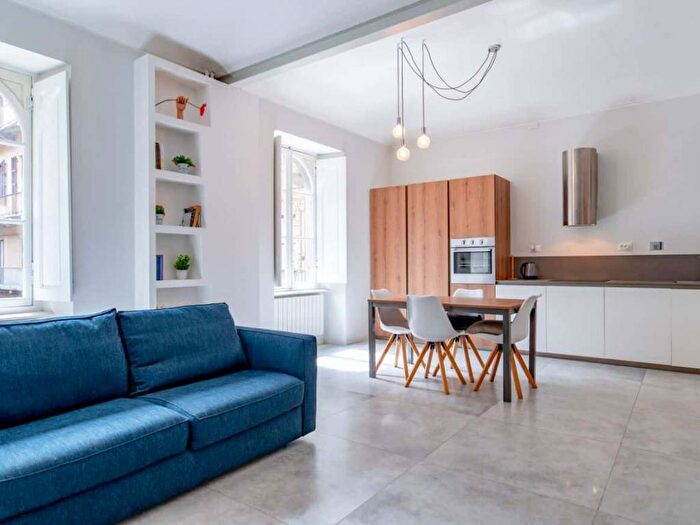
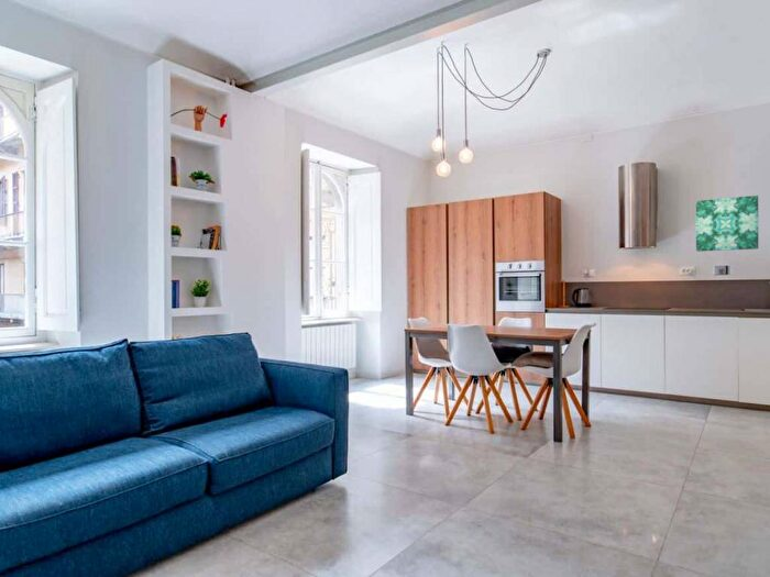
+ wall art (726, 224)
